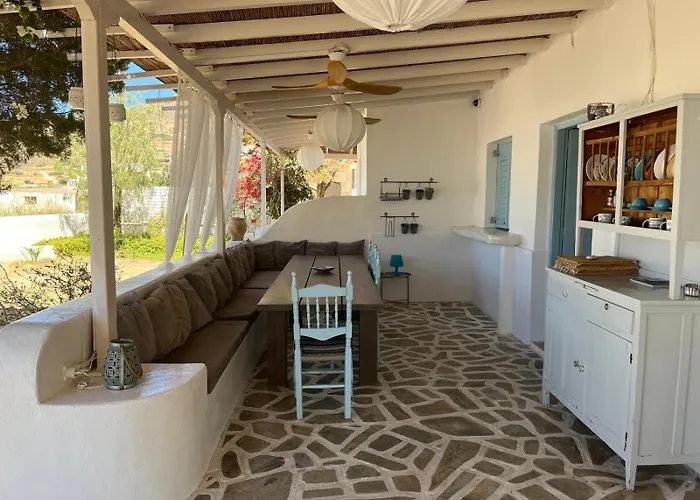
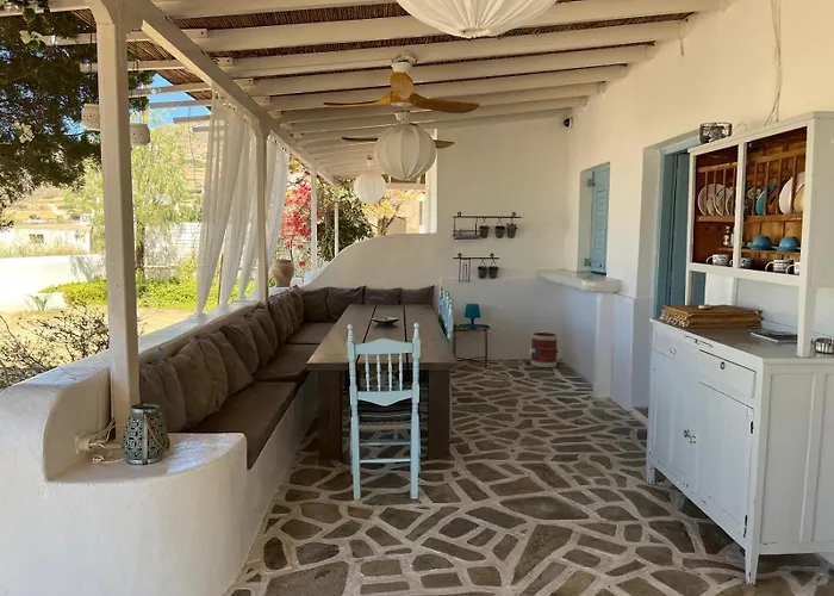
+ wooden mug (543, 348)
